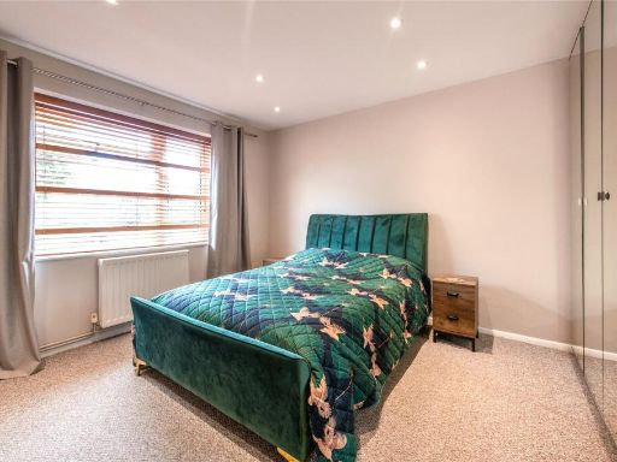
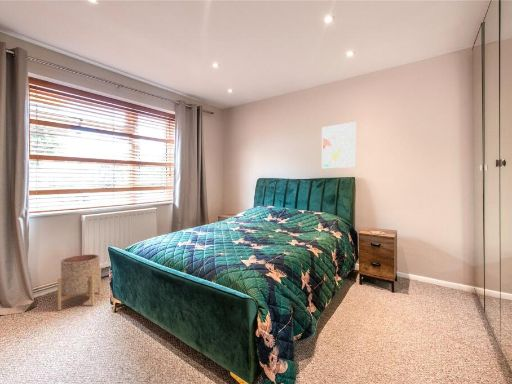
+ wall art (338, 146)
+ planter (80, 279)
